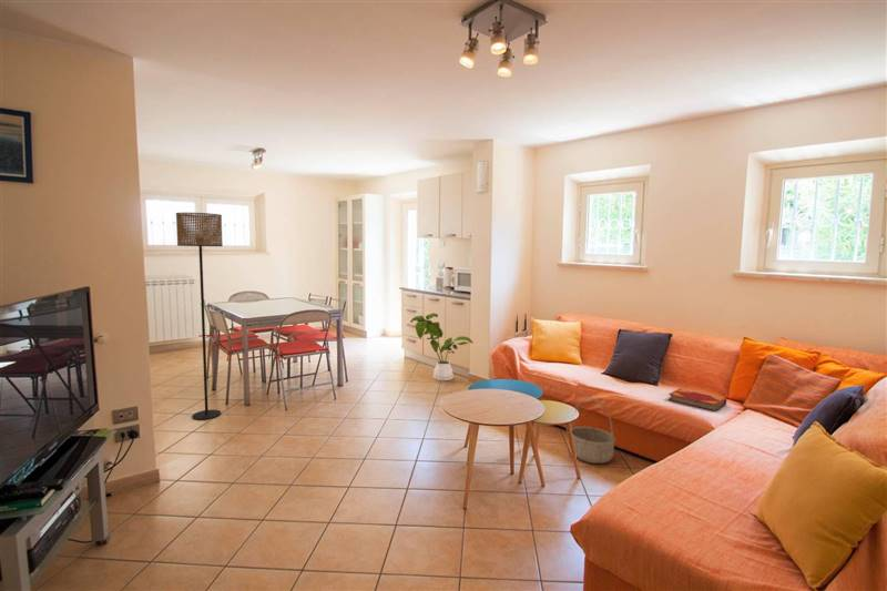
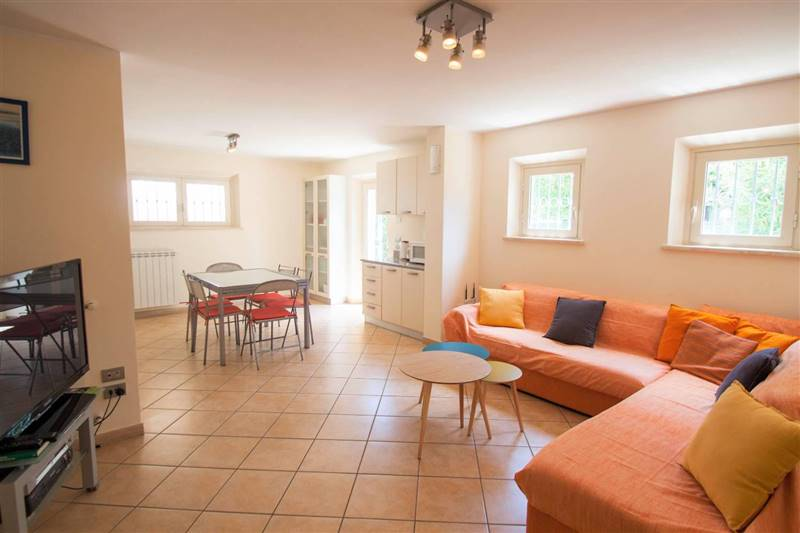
- floor lamp (203, 316)
- house plant (437, 347)
- hardback book (696, 399)
- basket (591, 427)
